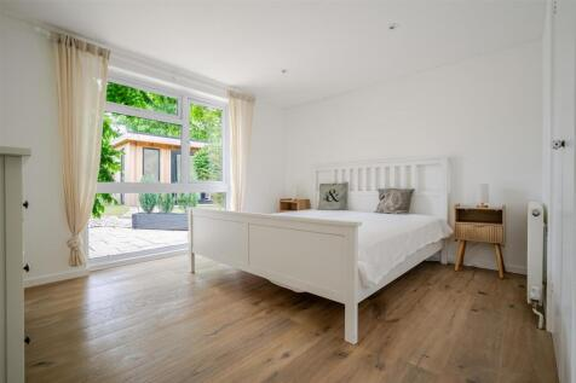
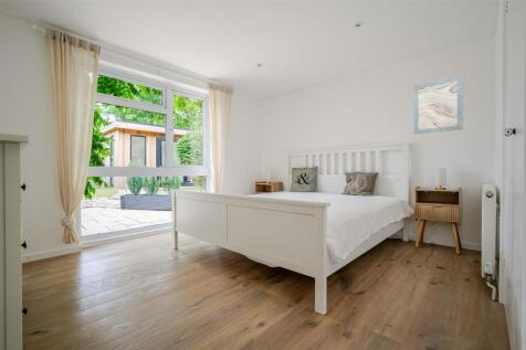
+ wall art (436, 106)
